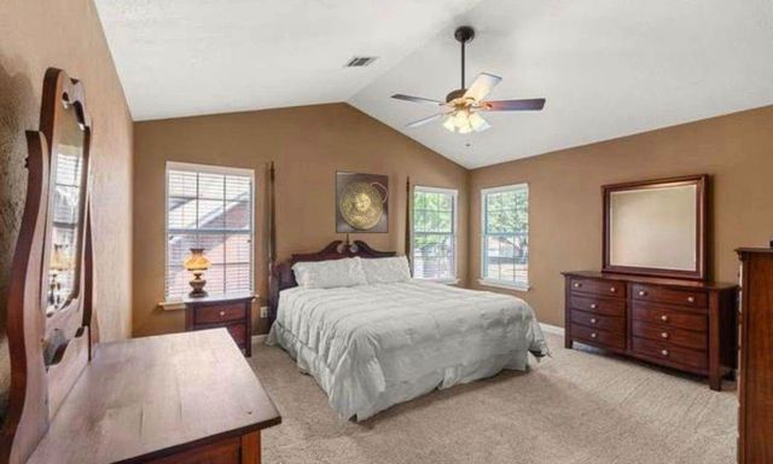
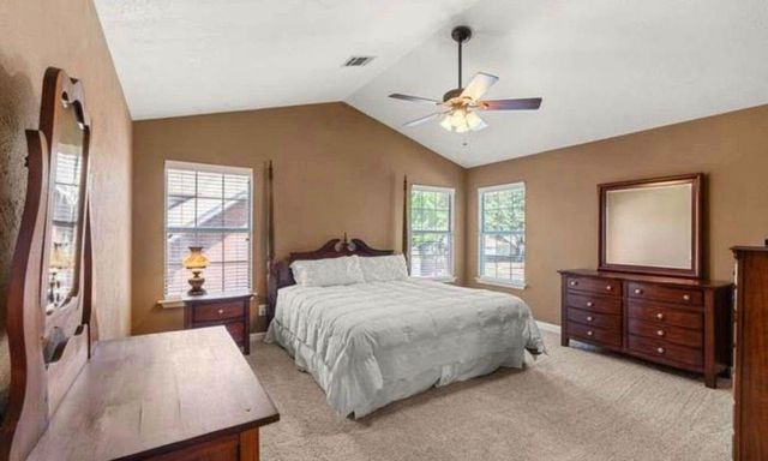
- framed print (362, 203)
